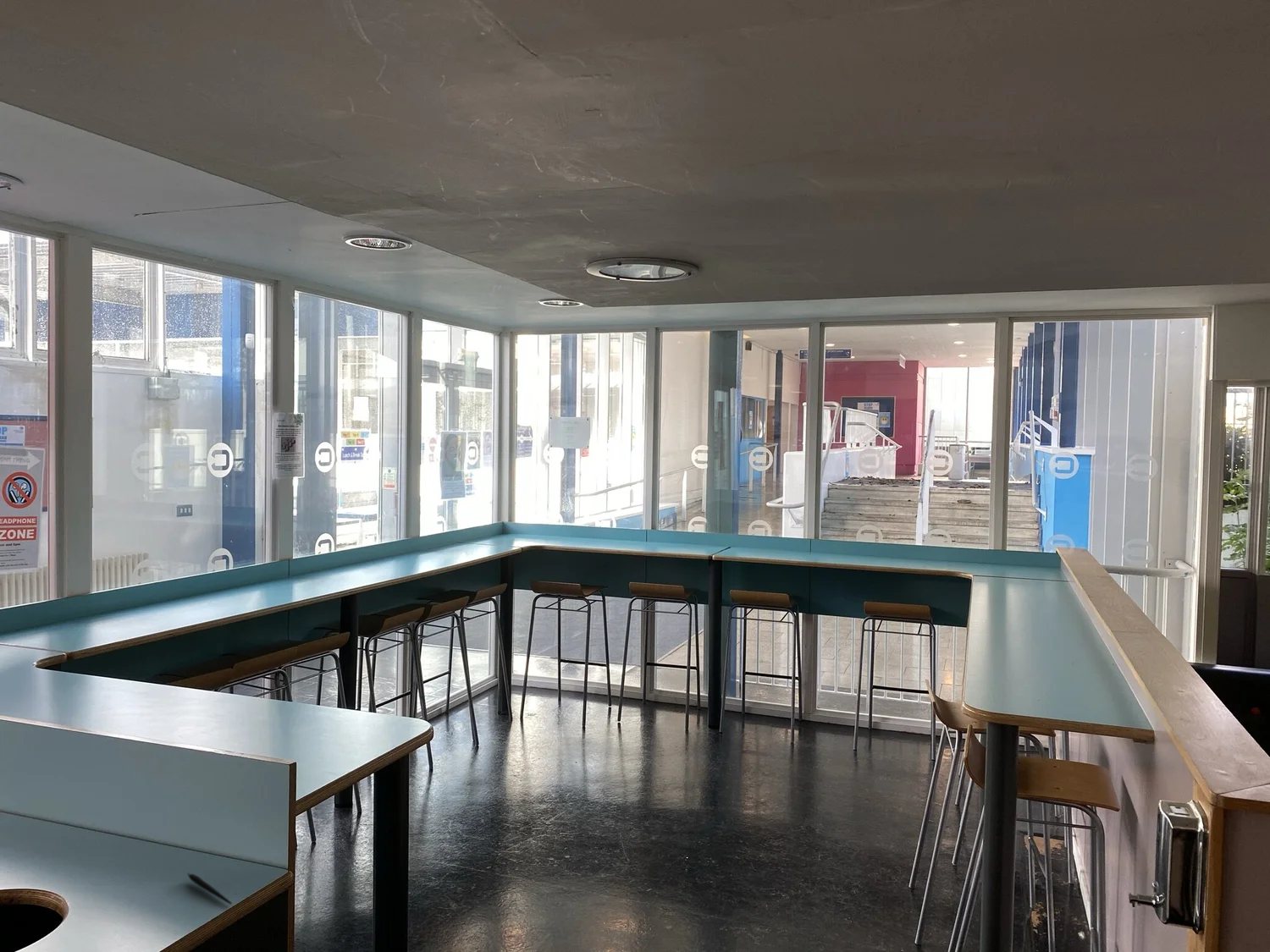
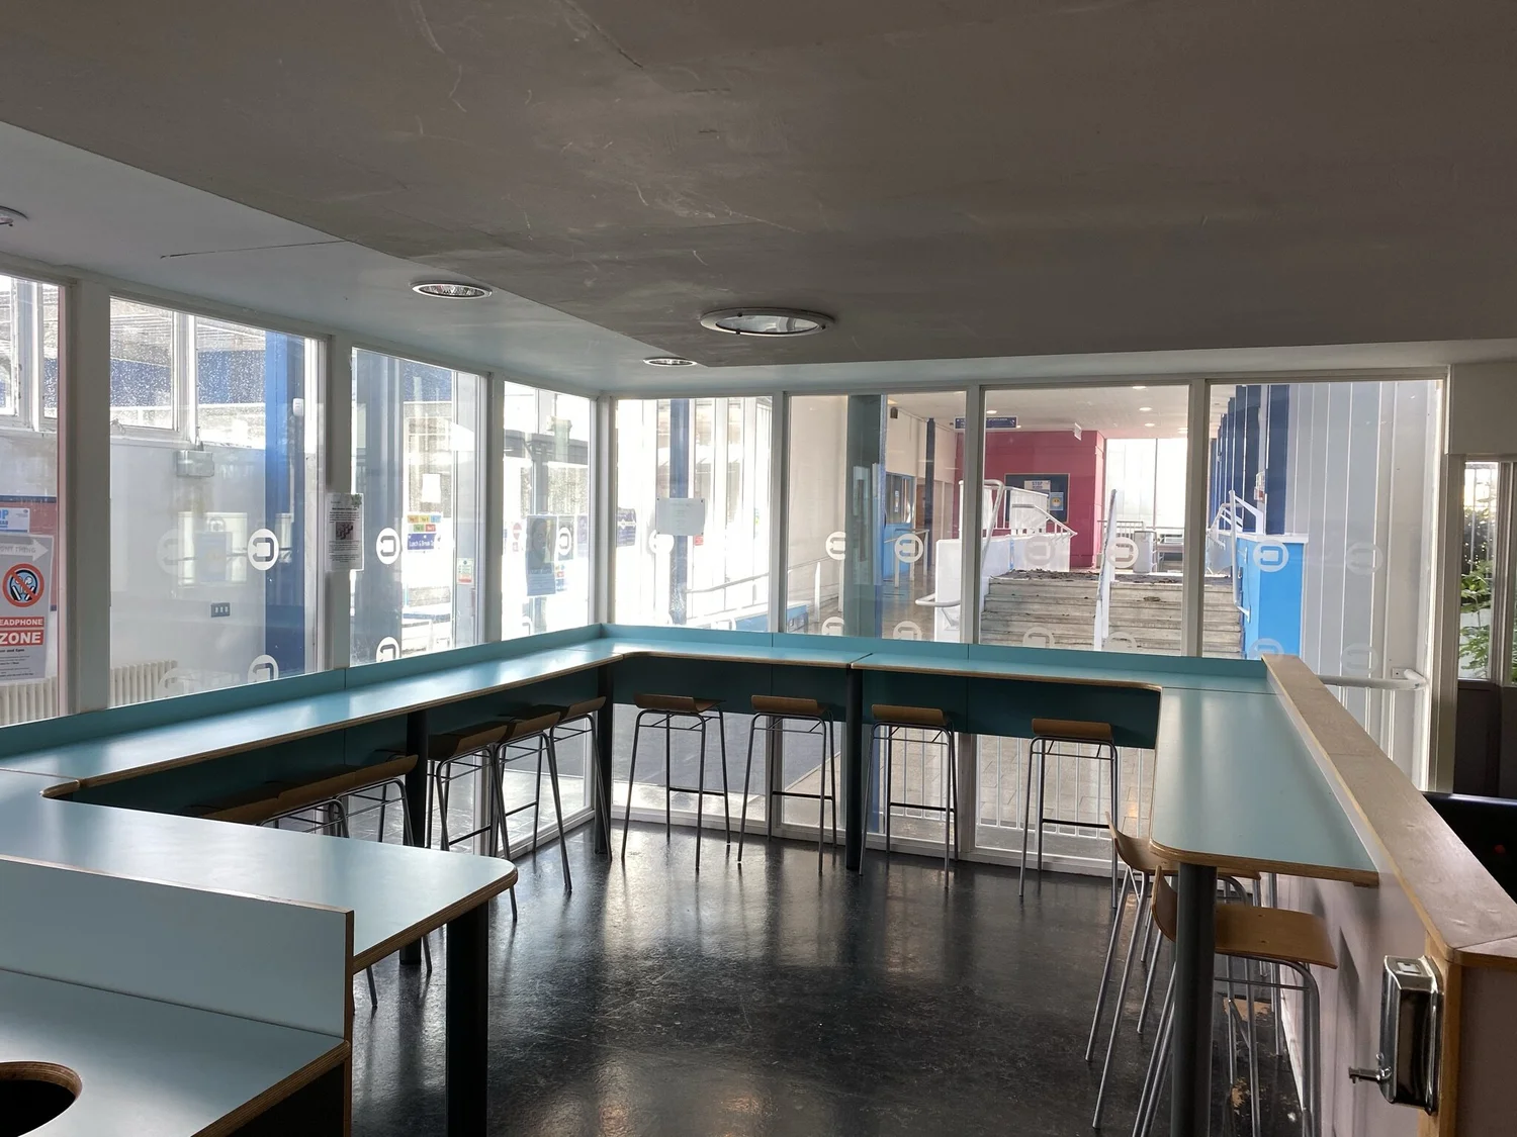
- pen (208, 888)
